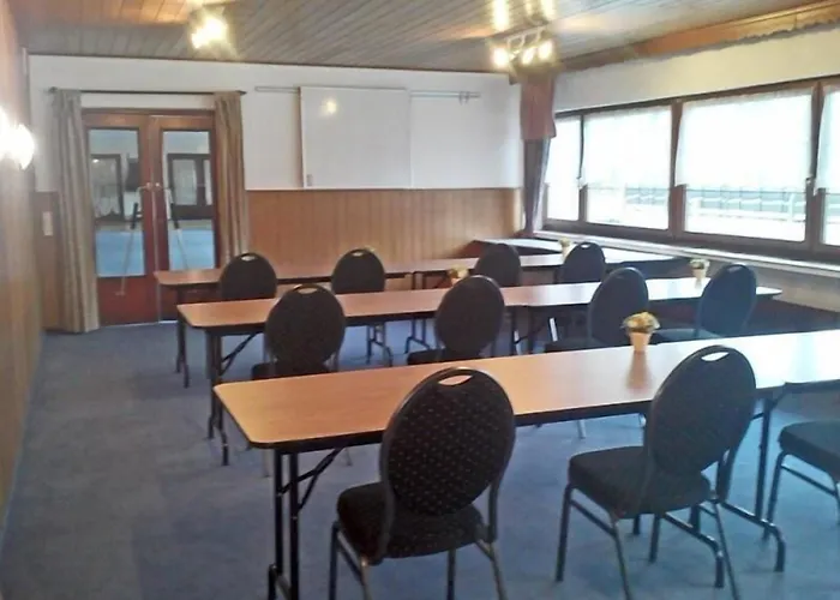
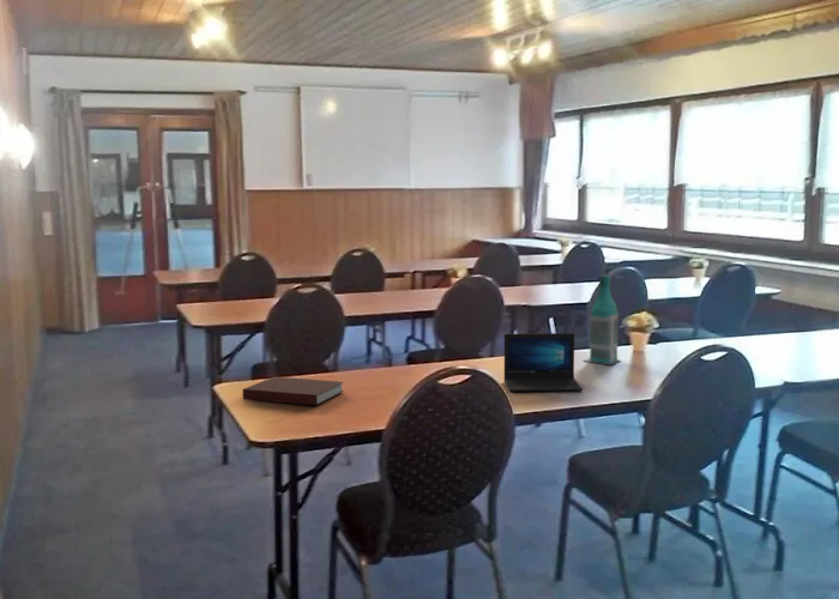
+ bottle (603, 317)
+ laptop (542, 361)
+ notebook (294, 389)
